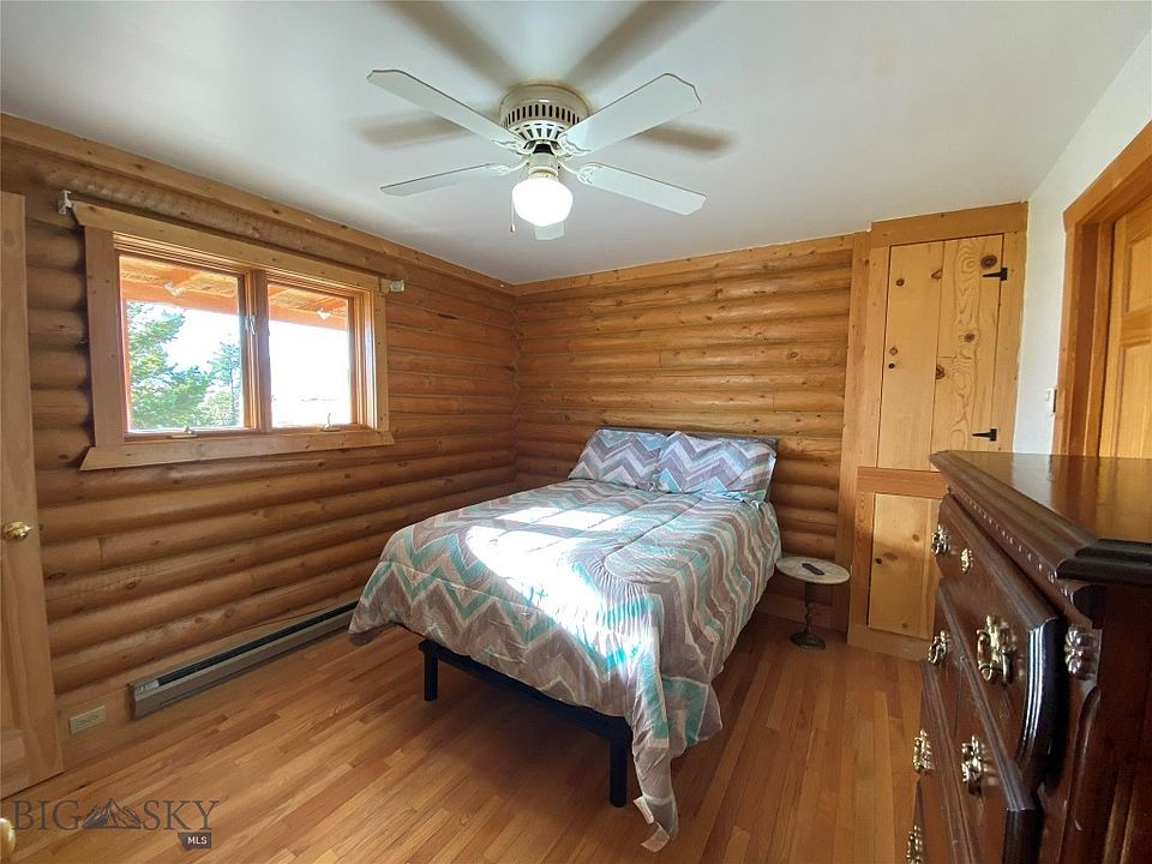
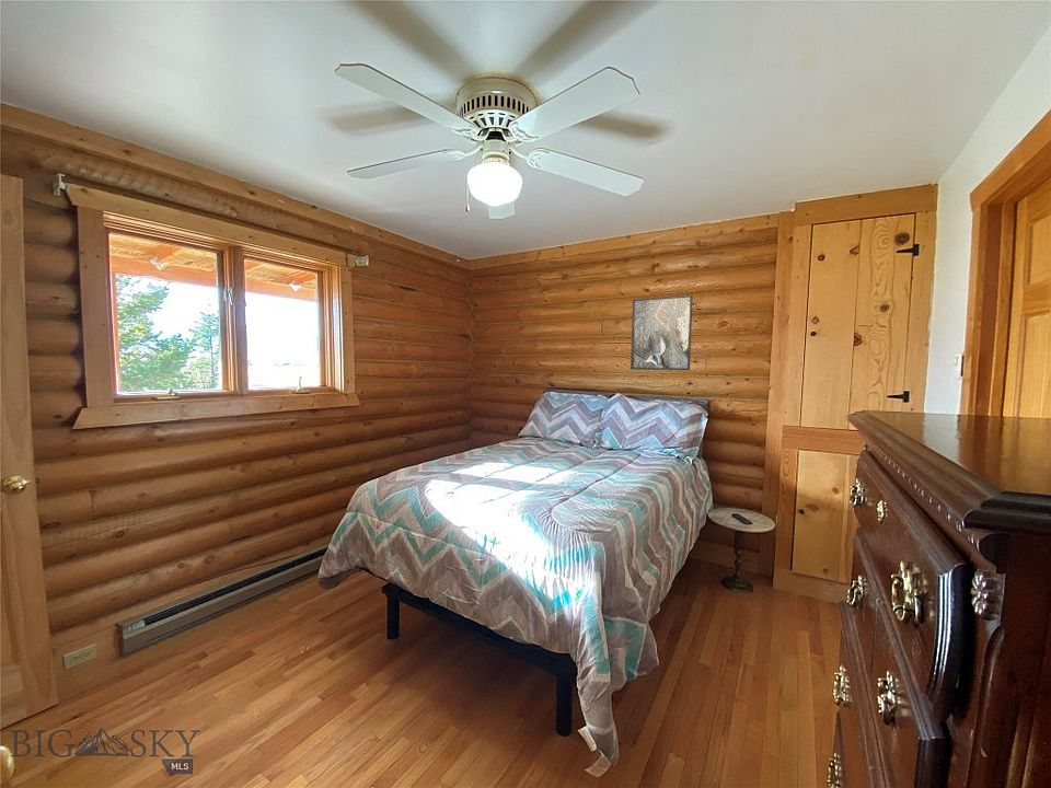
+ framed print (660, 333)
